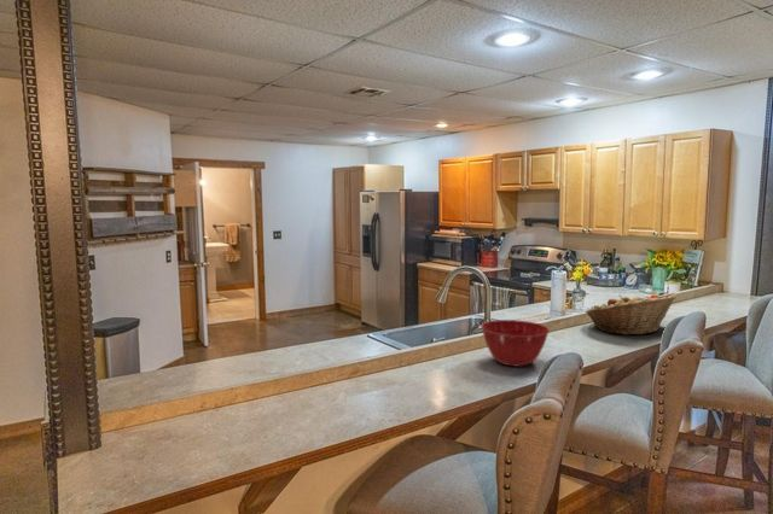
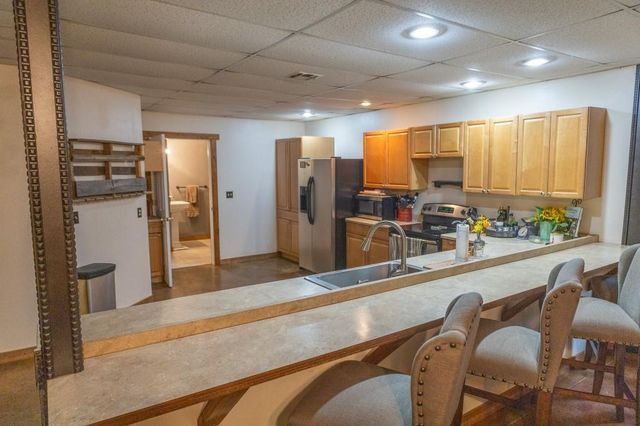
- fruit basket (630, 310)
- mixing bowl (513, 344)
